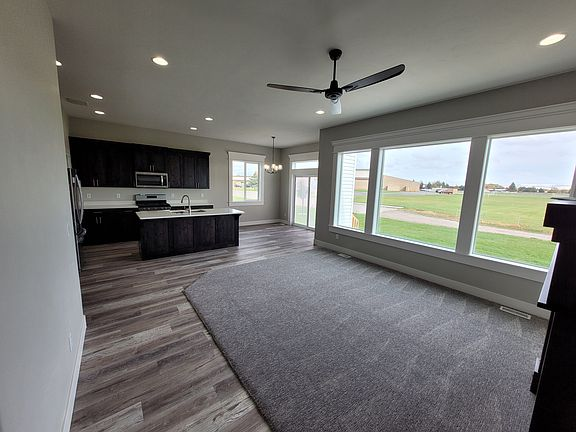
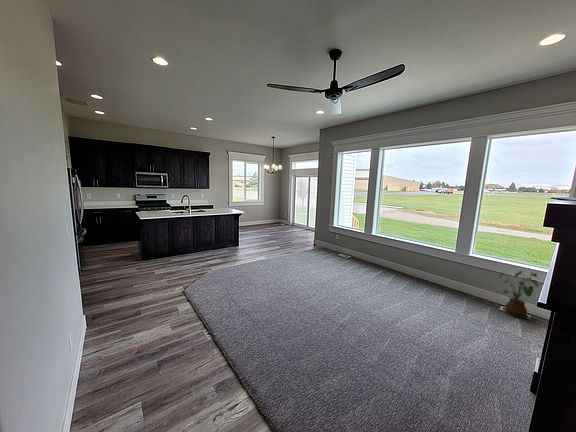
+ house plant (521, 294)
